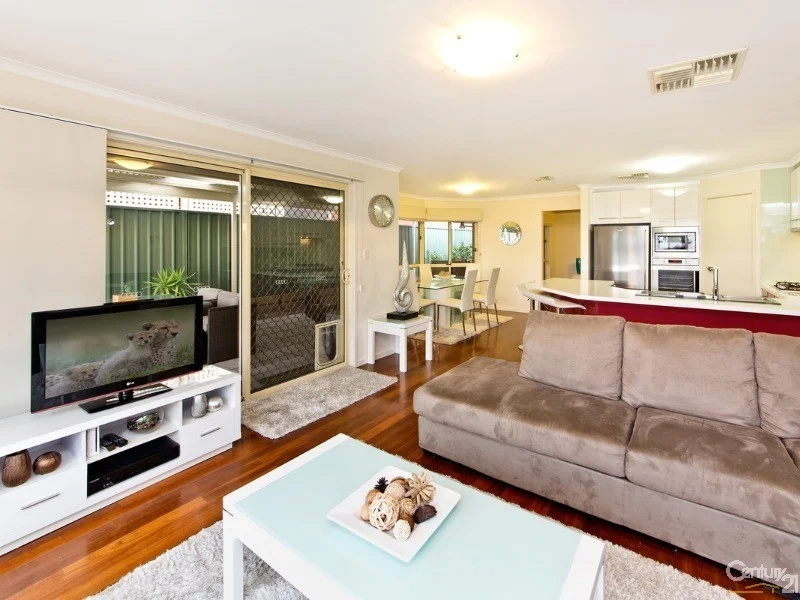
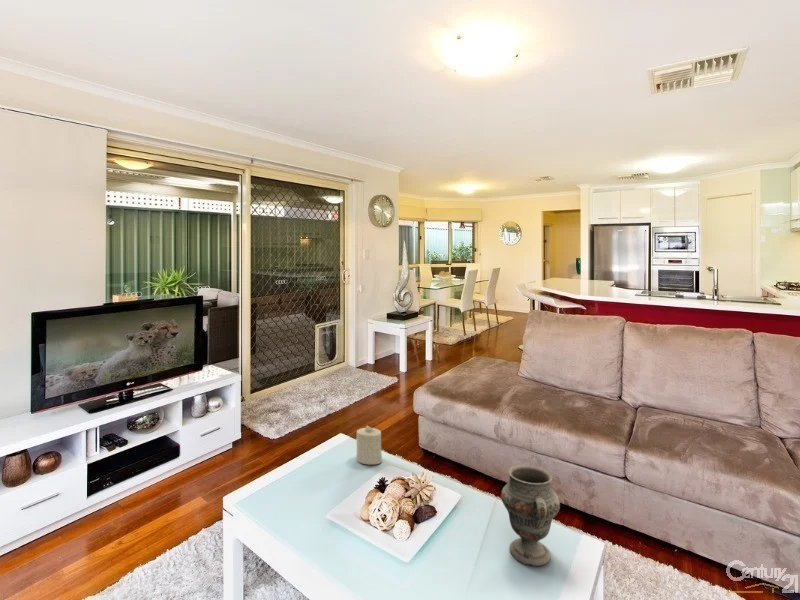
+ decorative vase (529, 512)
+ candle (369, 442)
